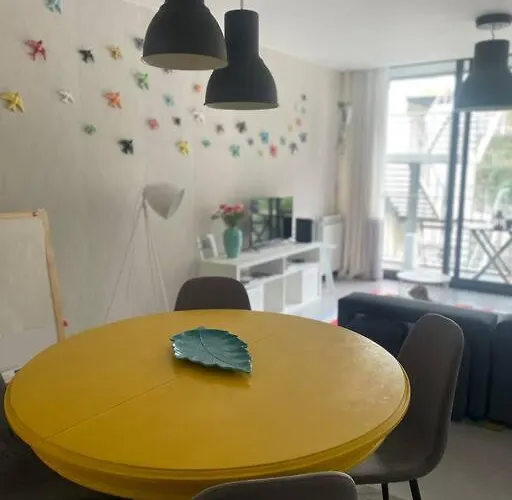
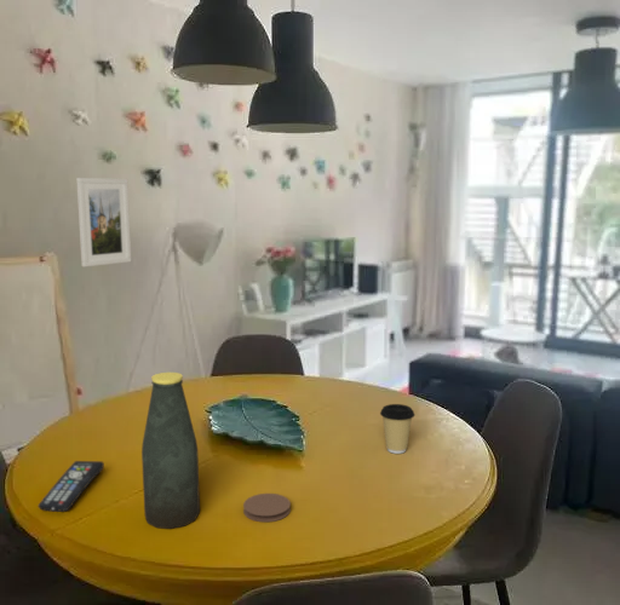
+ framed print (104, 221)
+ remote control (74, 483)
+ bottle (170, 446)
+ coffee cup (396, 428)
+ coaster (266, 507)
